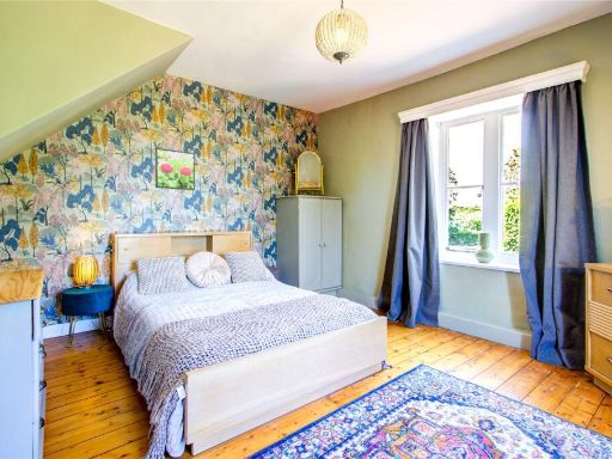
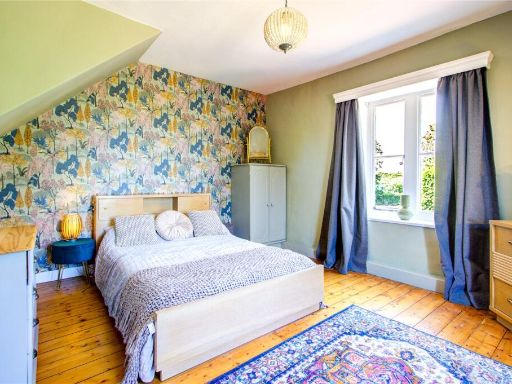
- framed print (176, 170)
